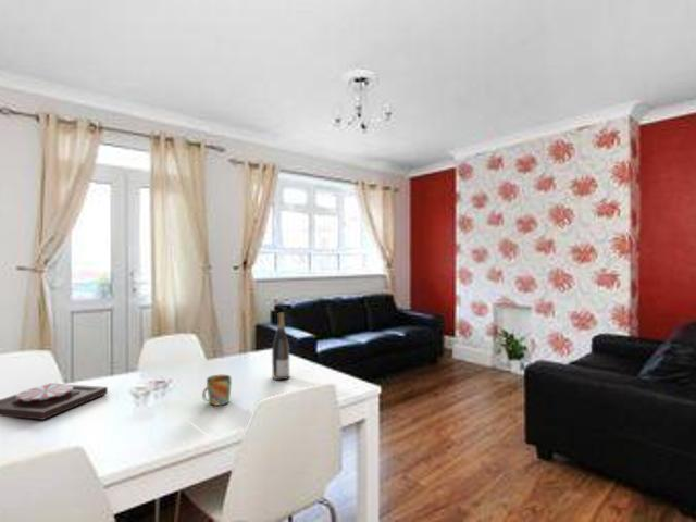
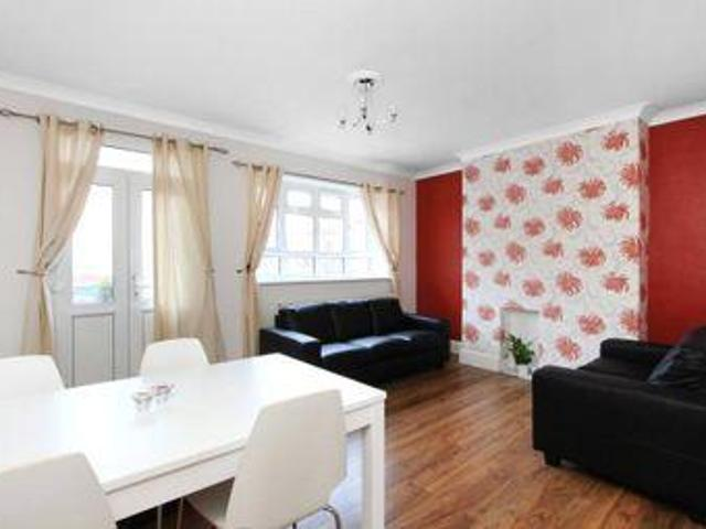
- mug (215, 390)
- wine bottle (281, 345)
- plate (47, 397)
